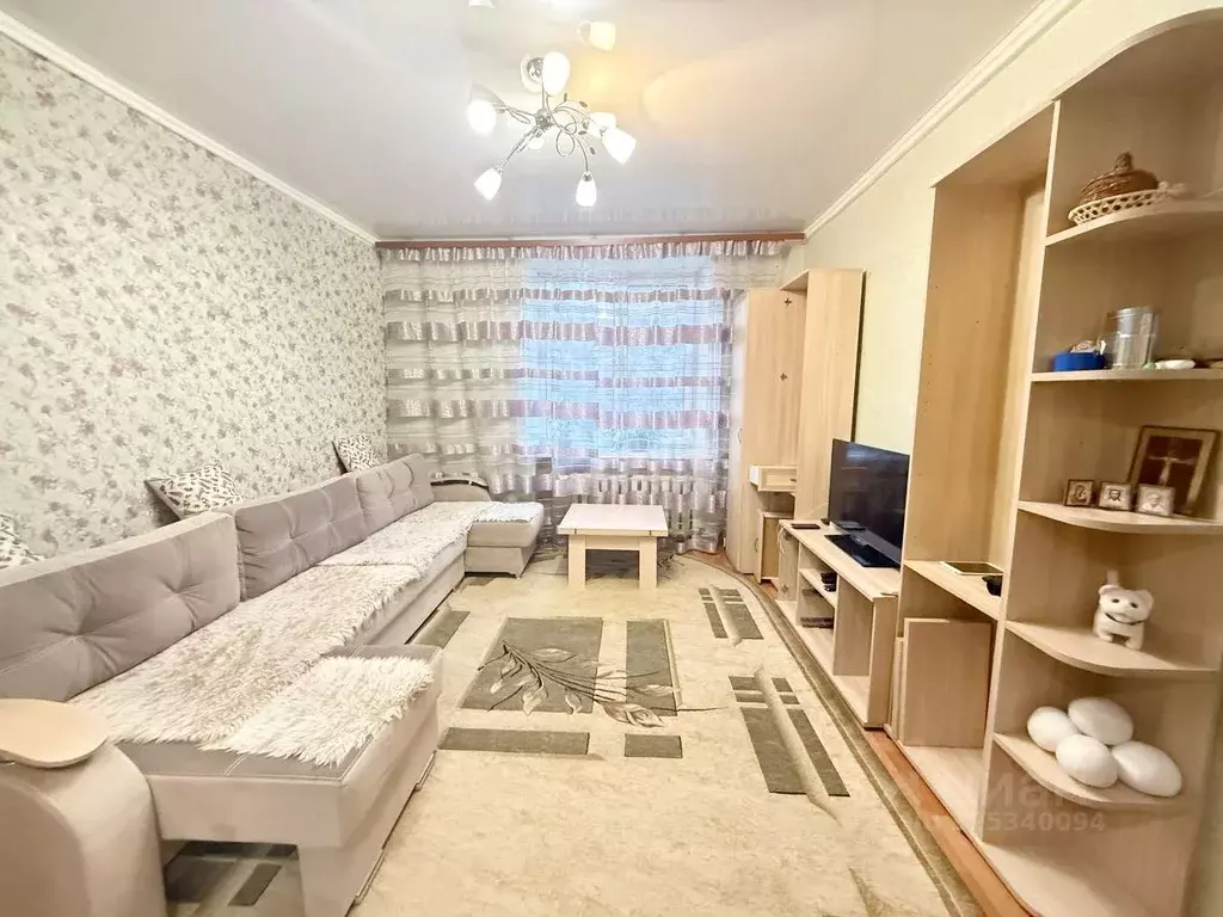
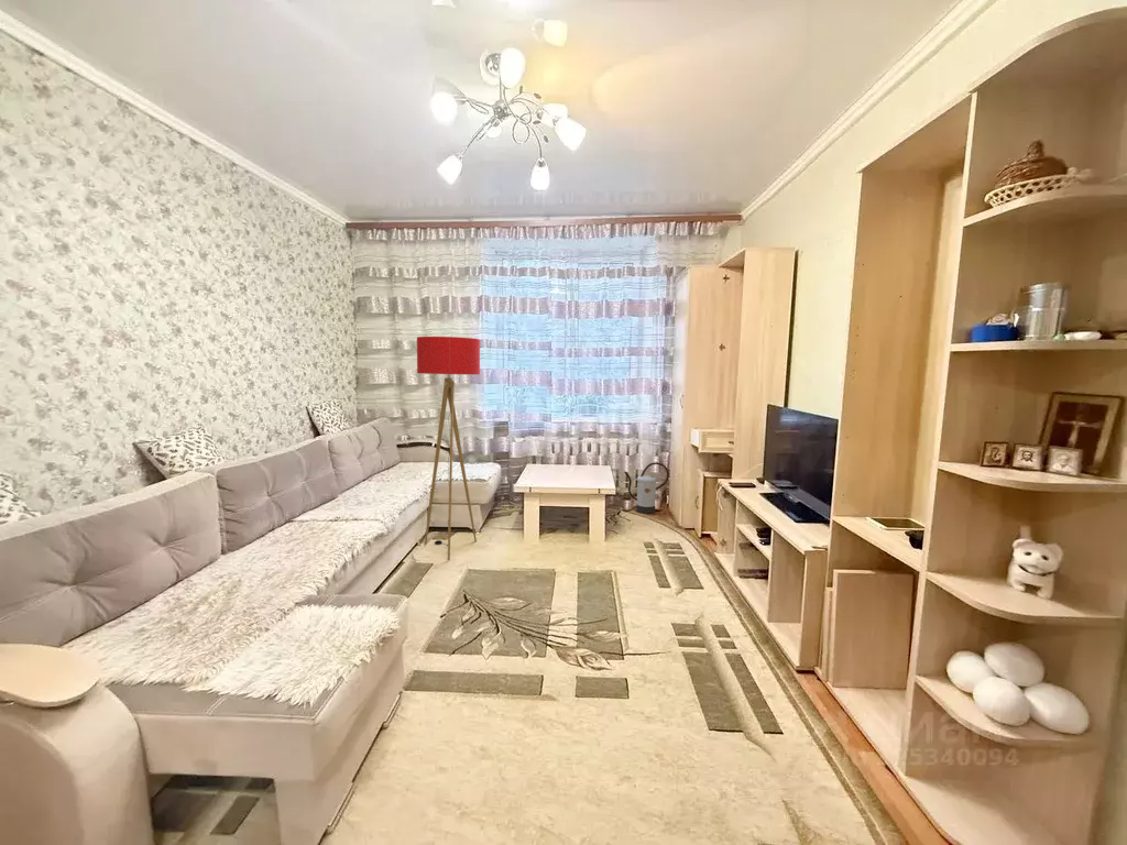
+ watering can (645, 486)
+ floor lamp (450, 446)
